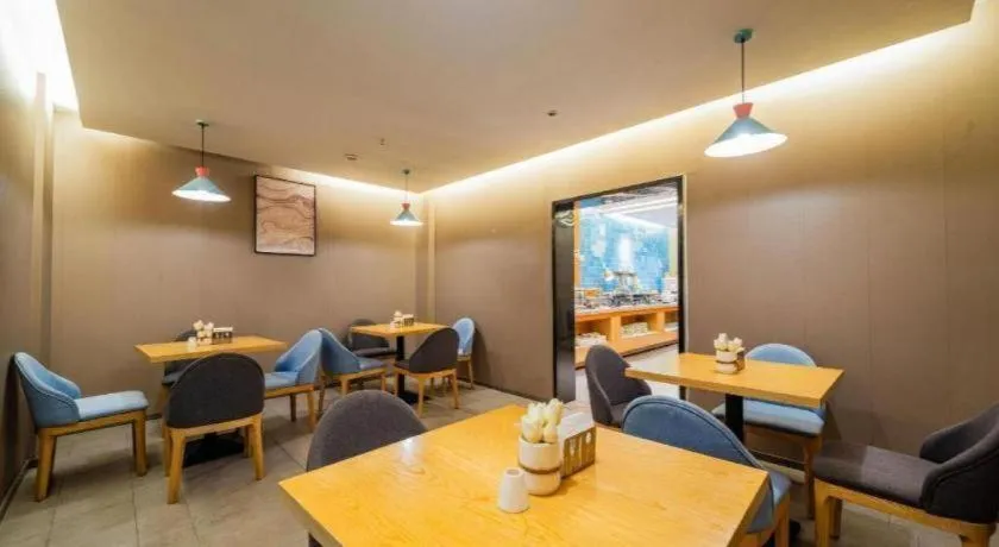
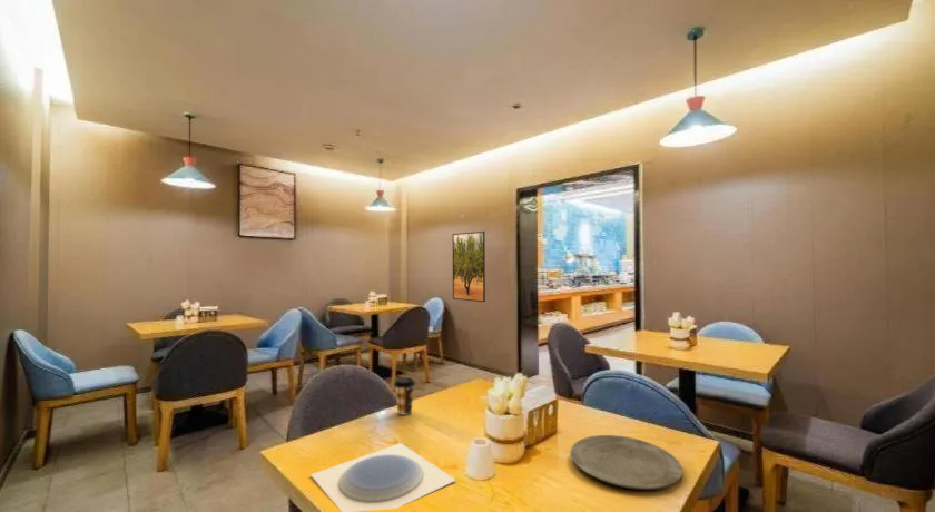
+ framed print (468, 266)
+ coffee cup (404, 395)
+ plate (623, 460)
+ plate (382, 472)
